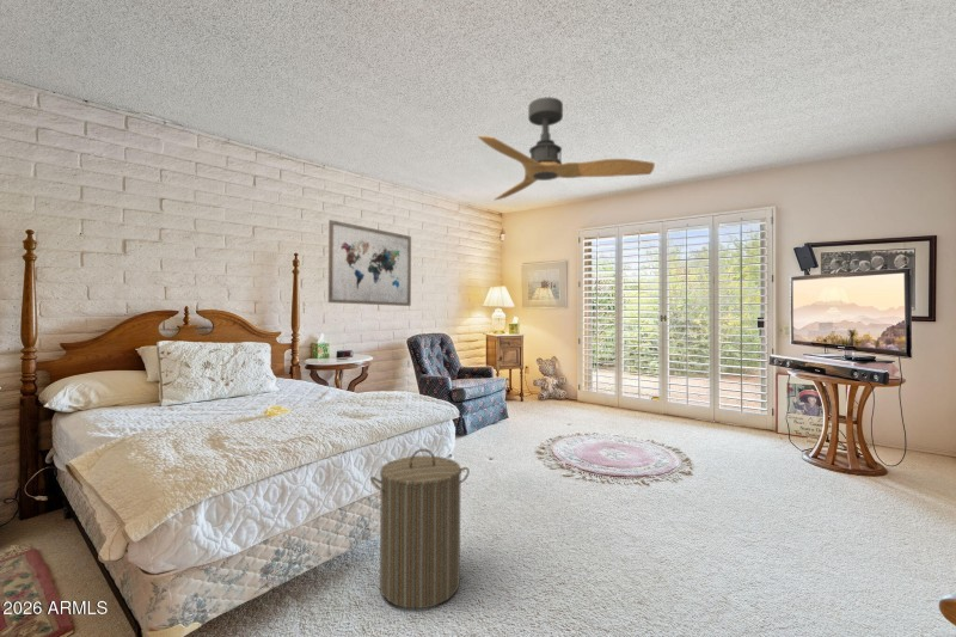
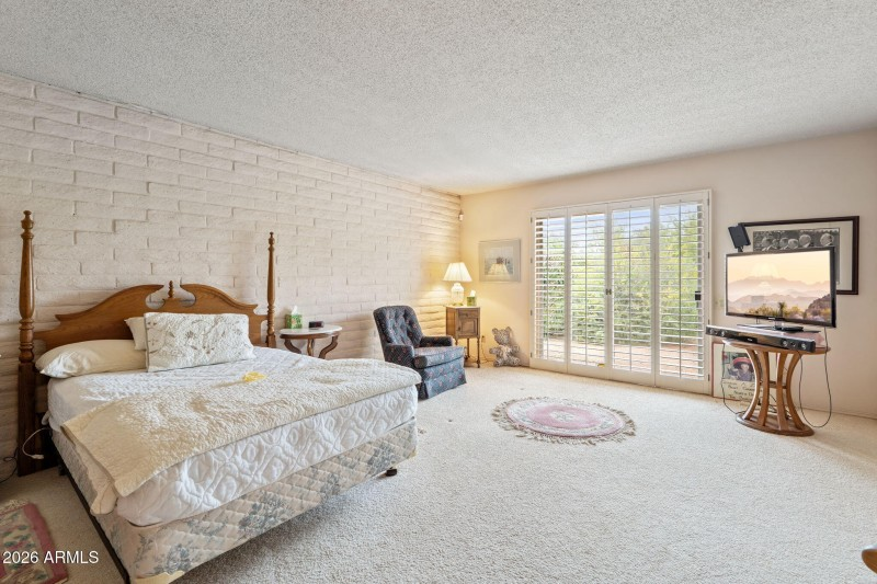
- laundry hamper (419, 516)
- ceiling fan (559, 146)
- wall art (373, 267)
